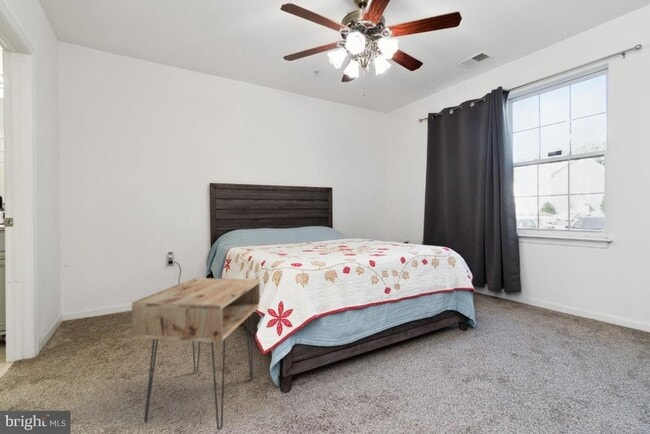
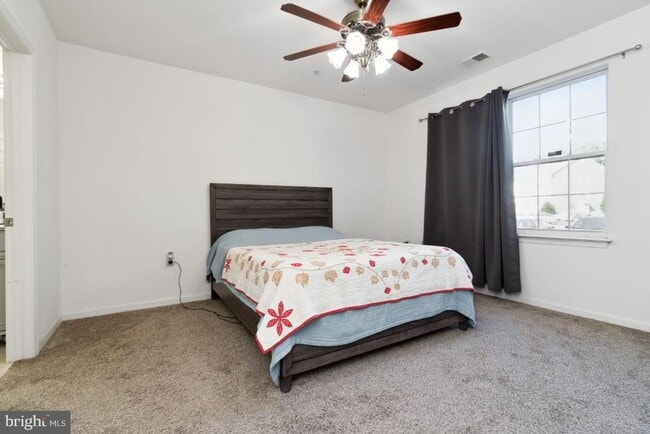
- nightstand (205, 341)
